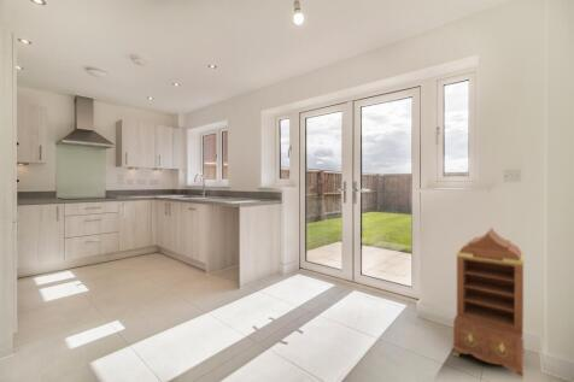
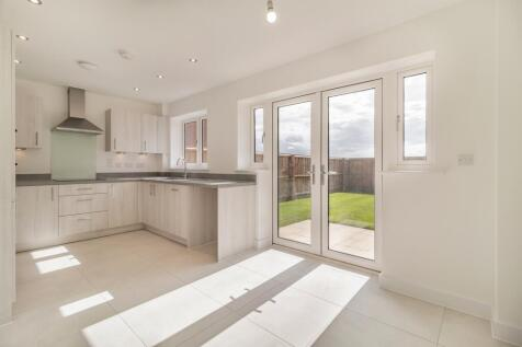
- cabinet (488, 292)
